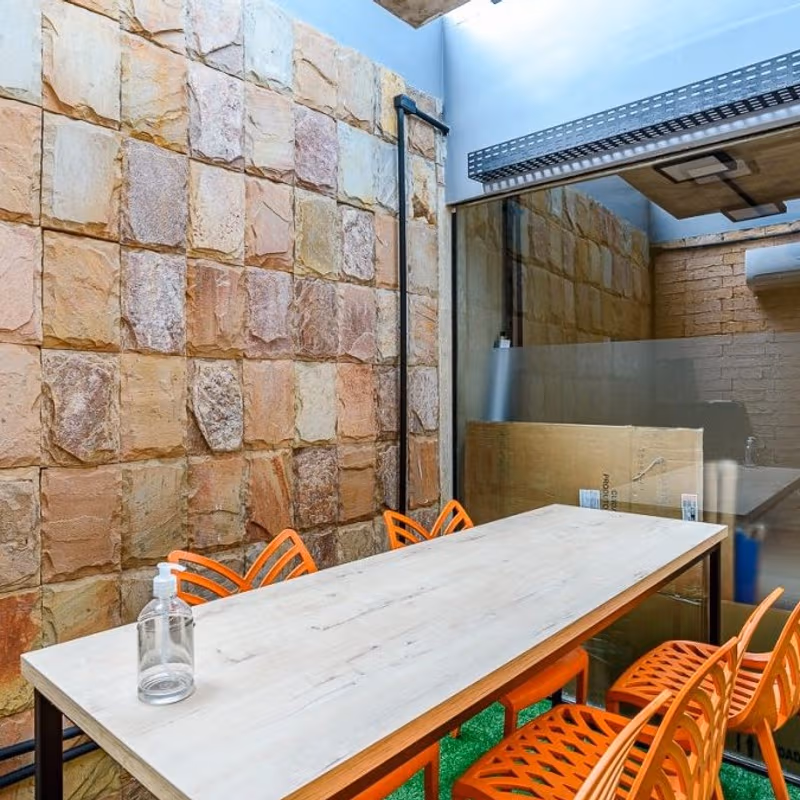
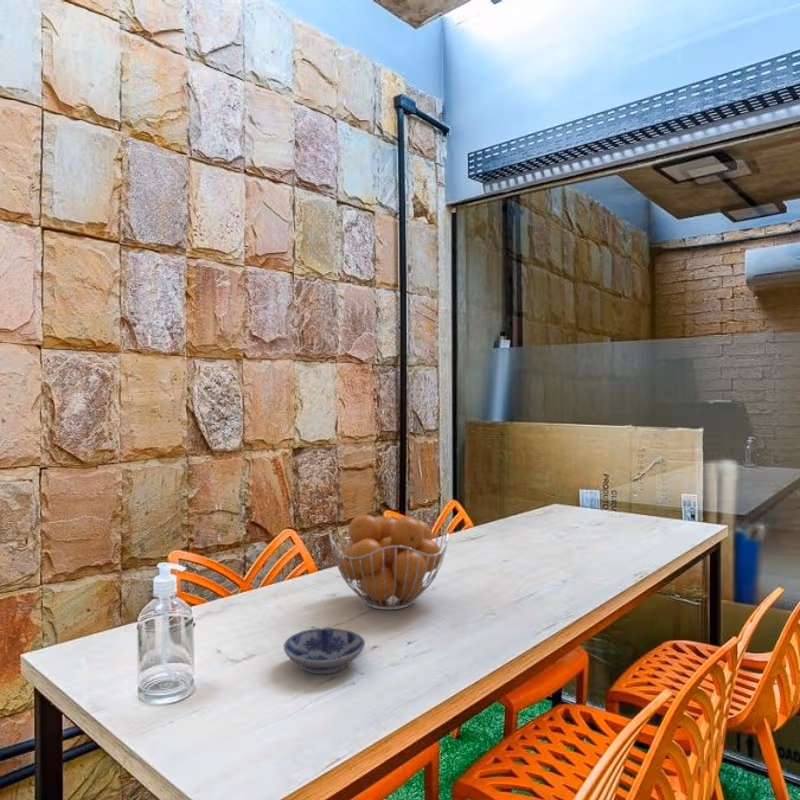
+ bowl (324, 653)
+ fruit basket (389, 558)
